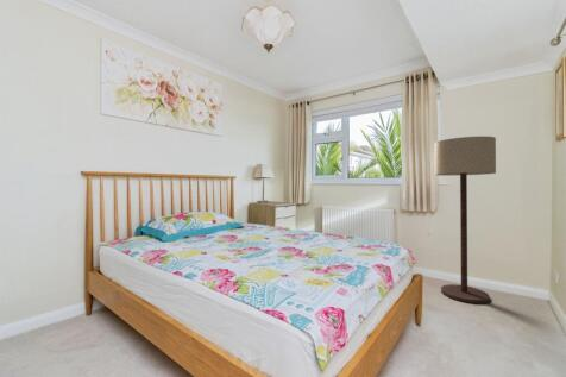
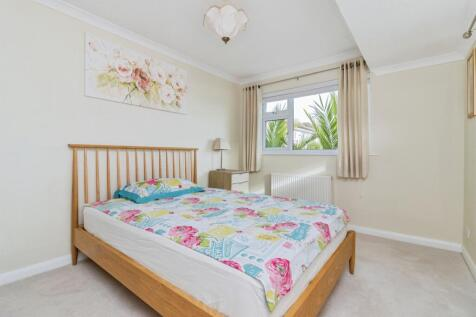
- floor lamp (464, 218)
